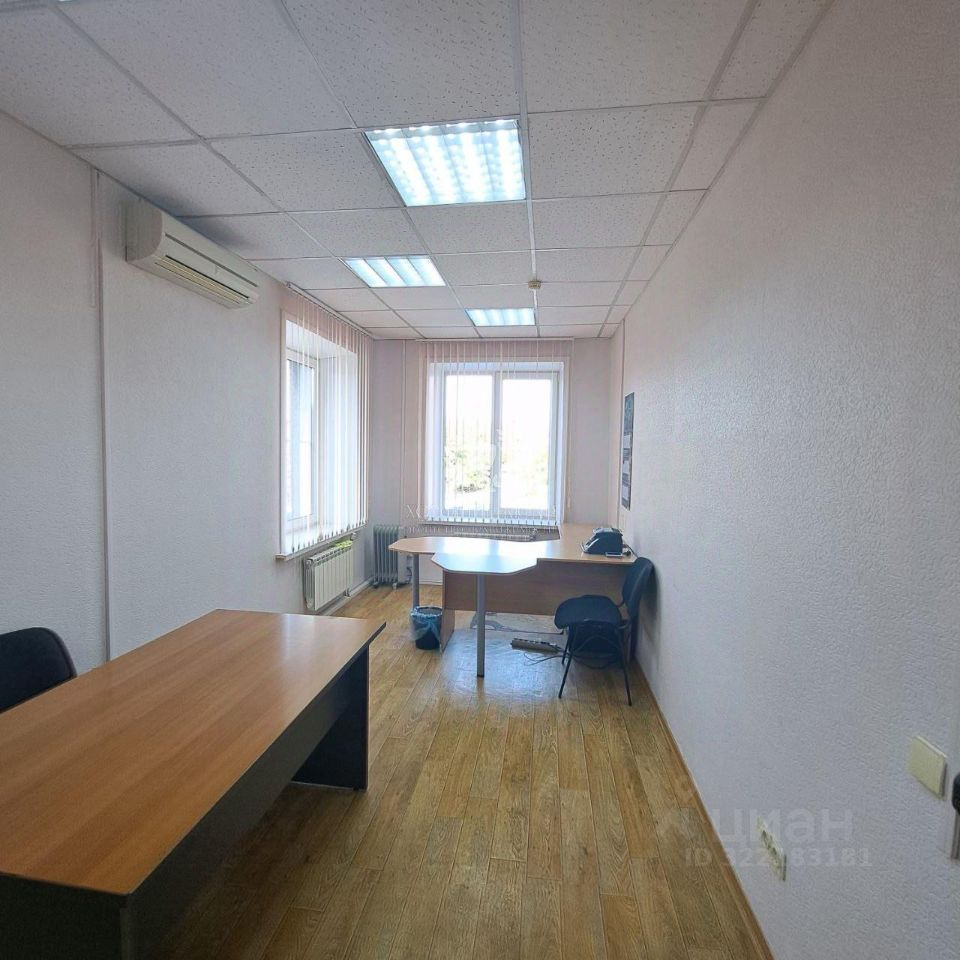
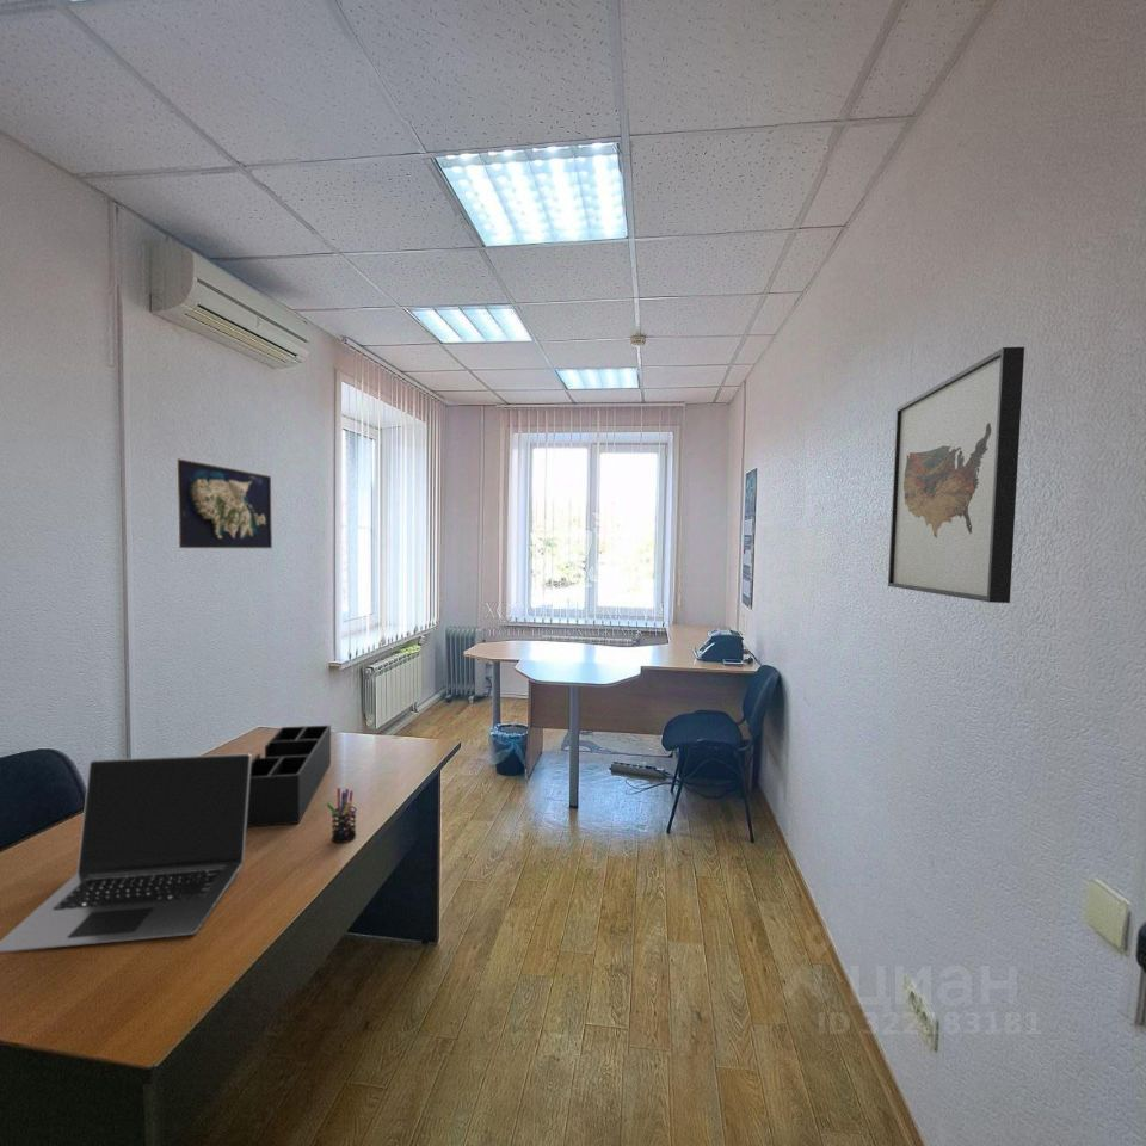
+ laptop (137, 839)
+ map (233, 507)
+ pen holder (340, 814)
+ desk organizer (289, 769)
+ wall art (943, 488)
